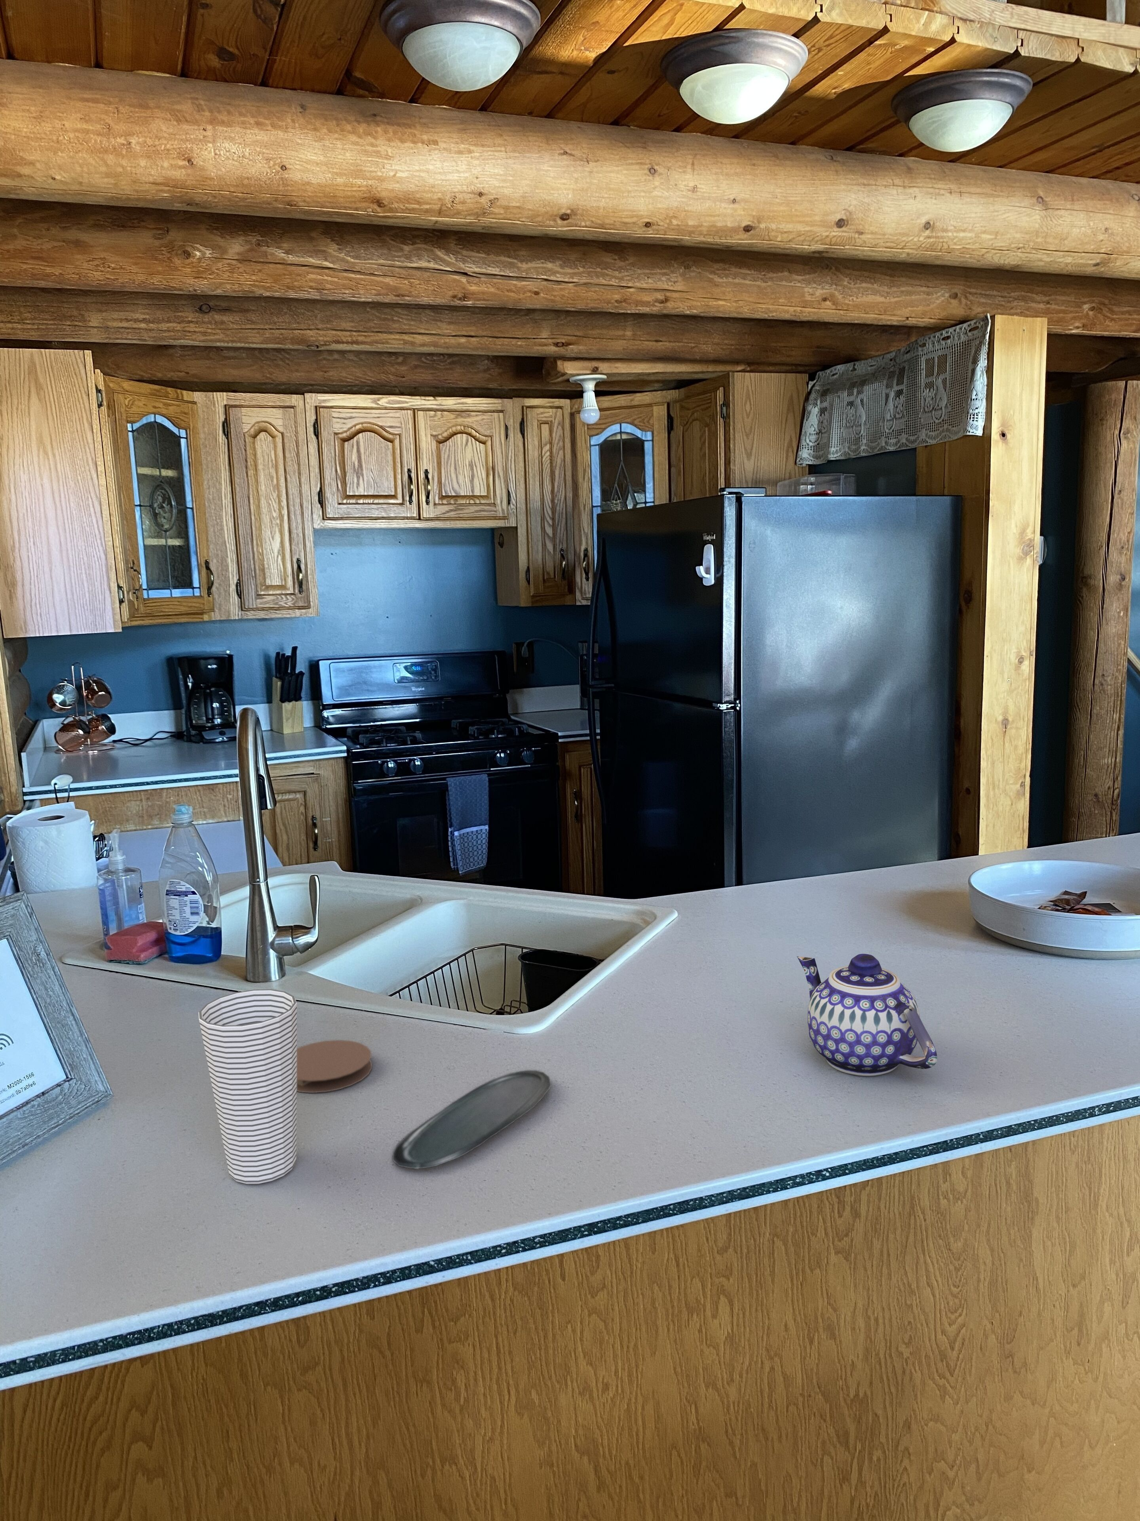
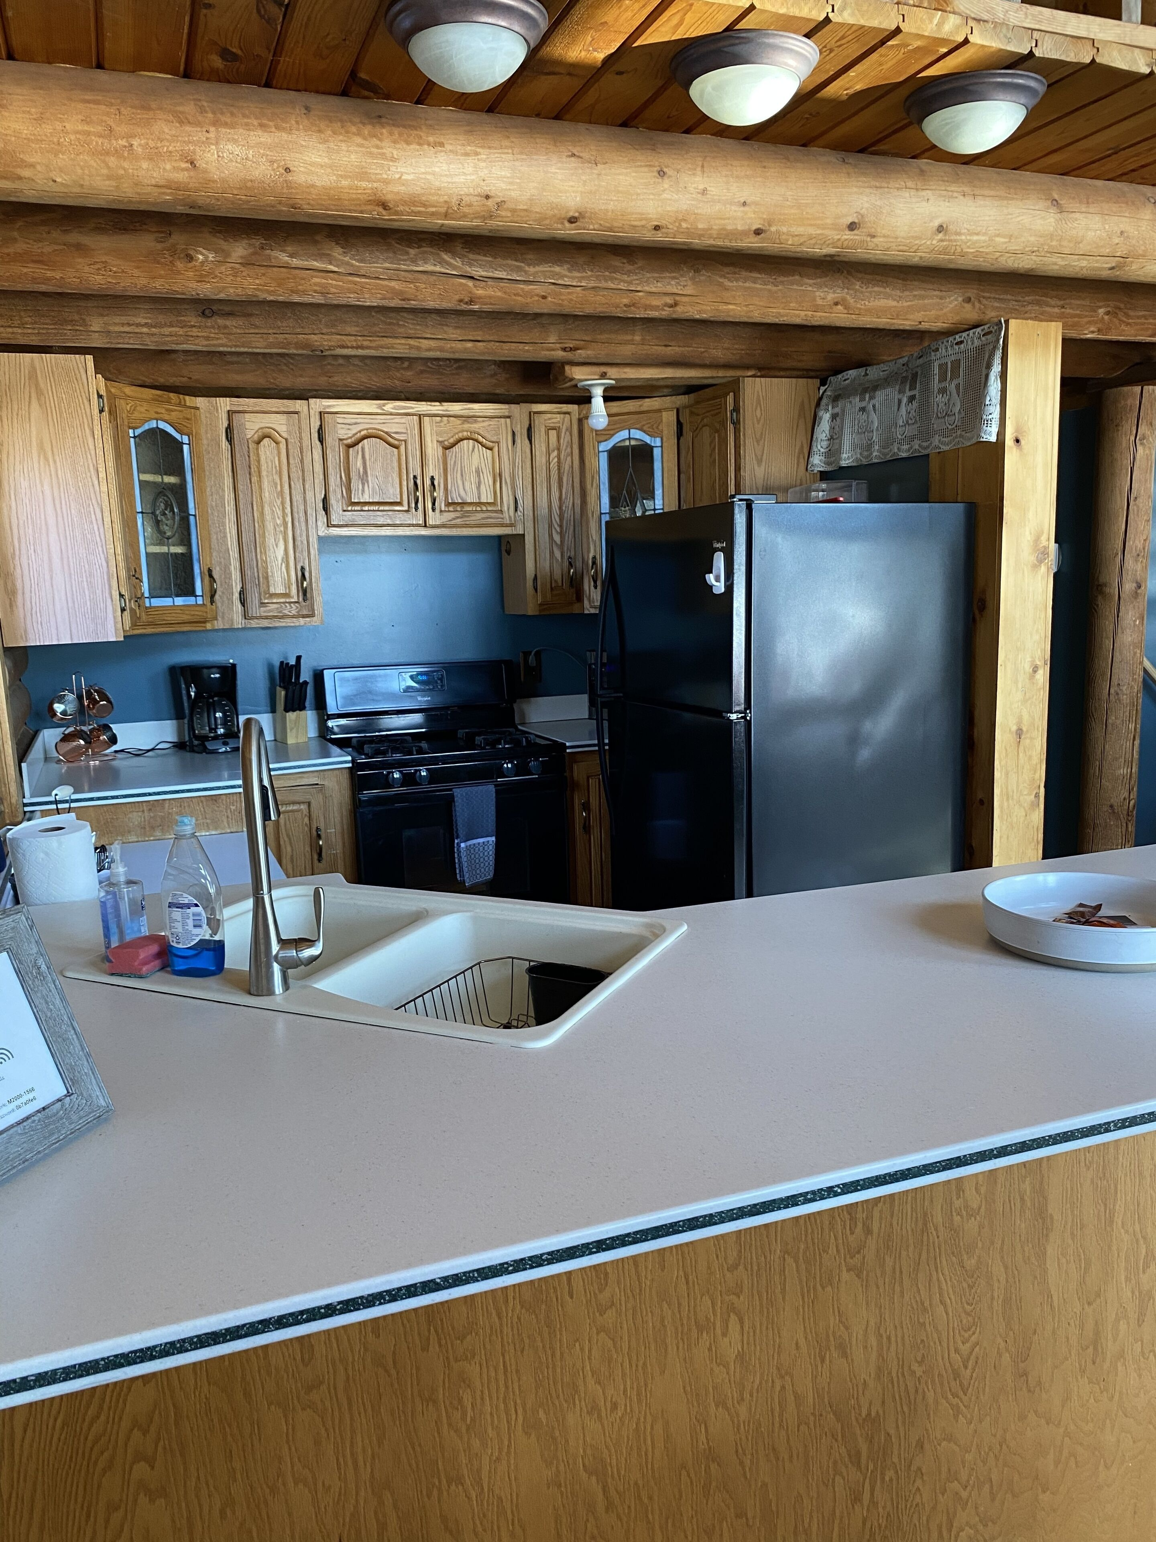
- cup (255, 1089)
- coaster (326, 1065)
- teapot (861, 1007)
- oval tray (477, 1115)
